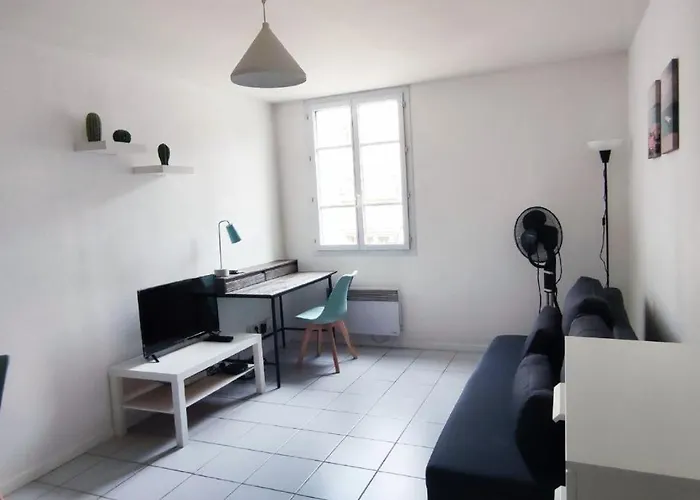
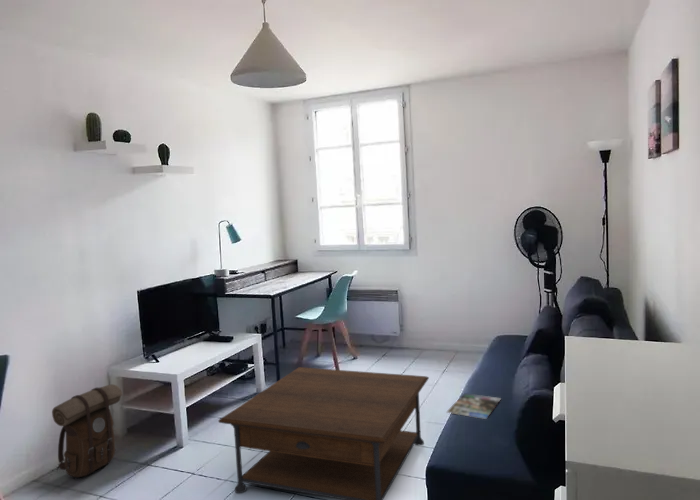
+ coffee table (334, 430)
+ backpack (82, 429)
+ magazine (474, 405)
